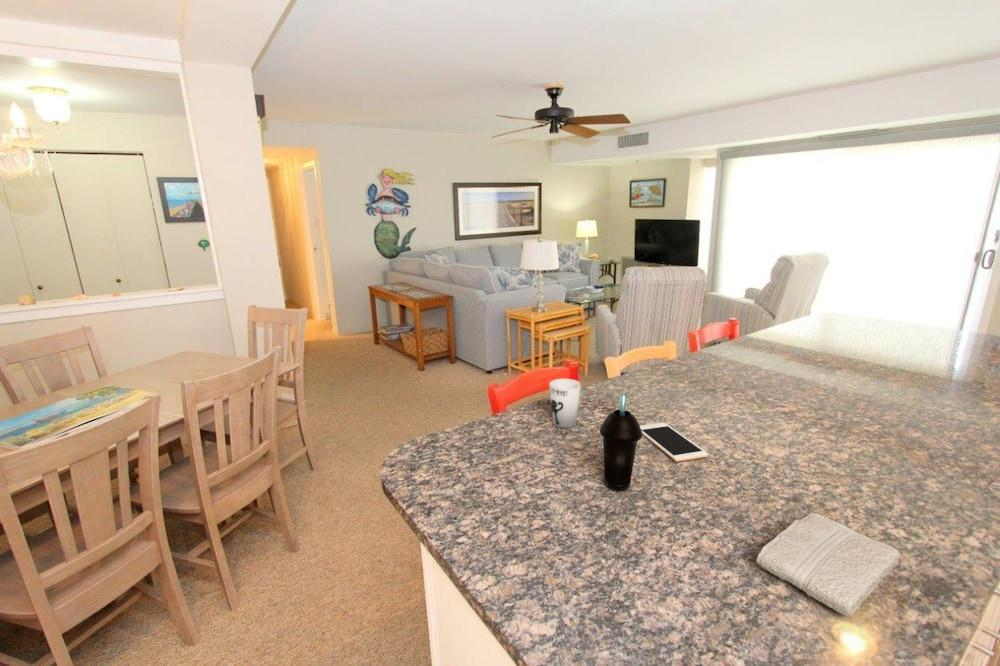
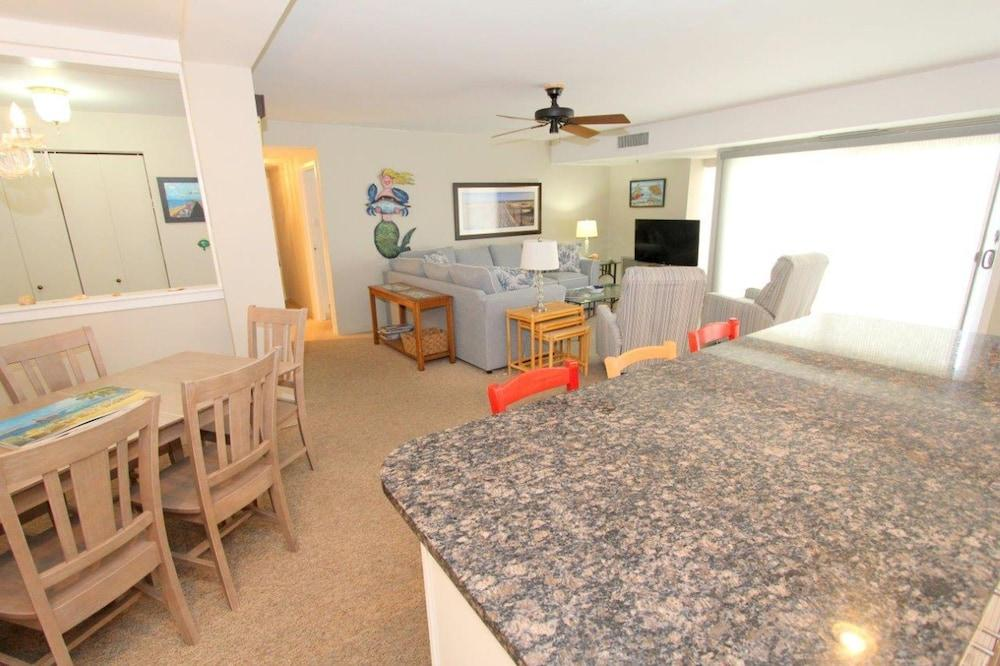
- cup (620, 440)
- cell phone (669, 440)
- cup (564, 403)
- washcloth (829, 556)
